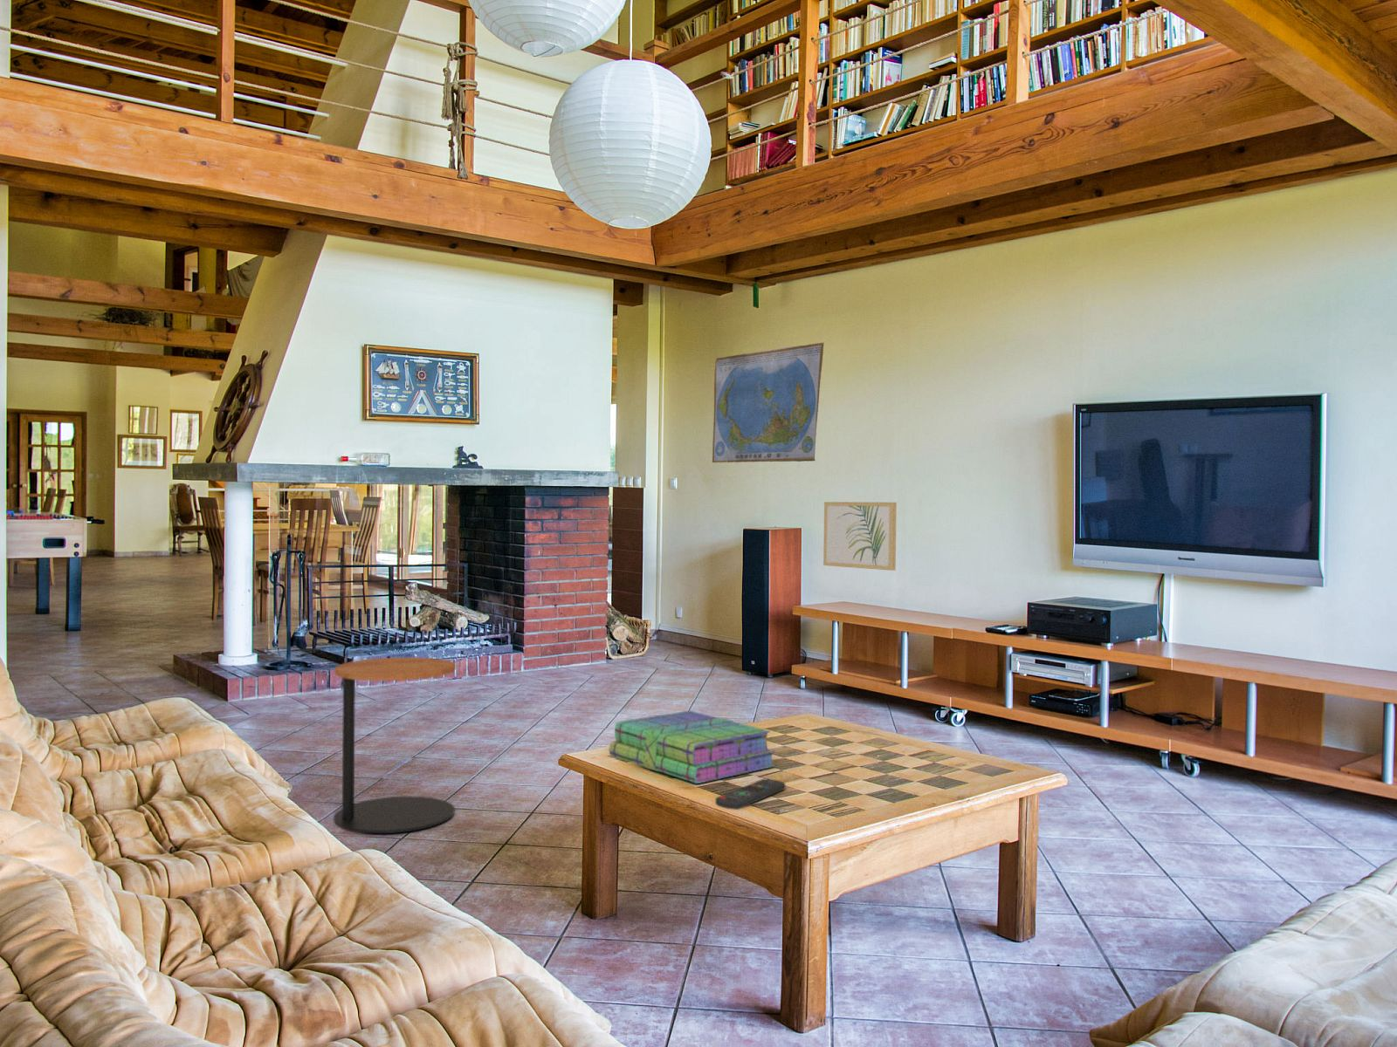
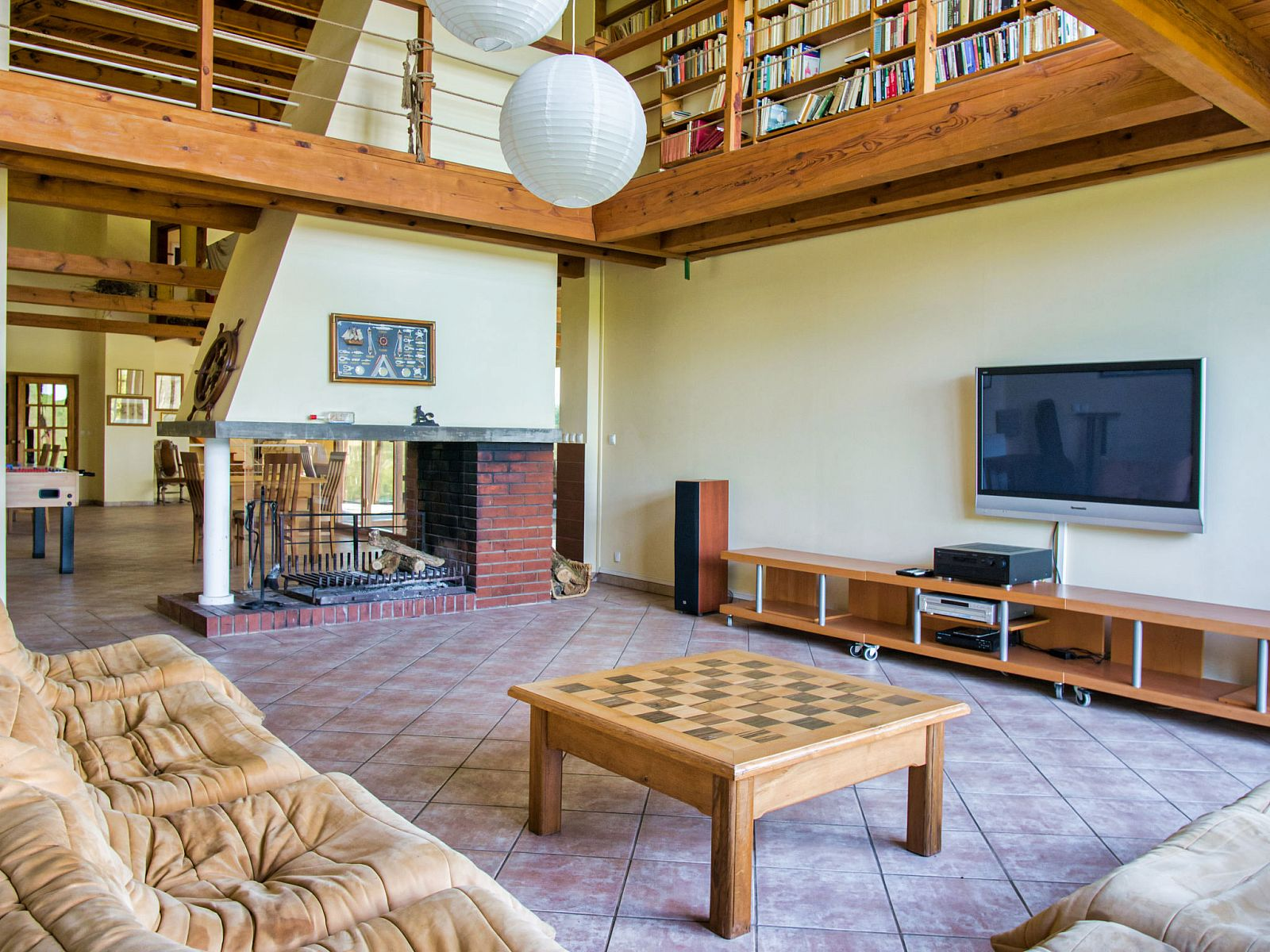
- remote control (751, 792)
- wall art (858, 534)
- stack of books (691, 743)
- side table (353, 740)
- world map (763, 406)
